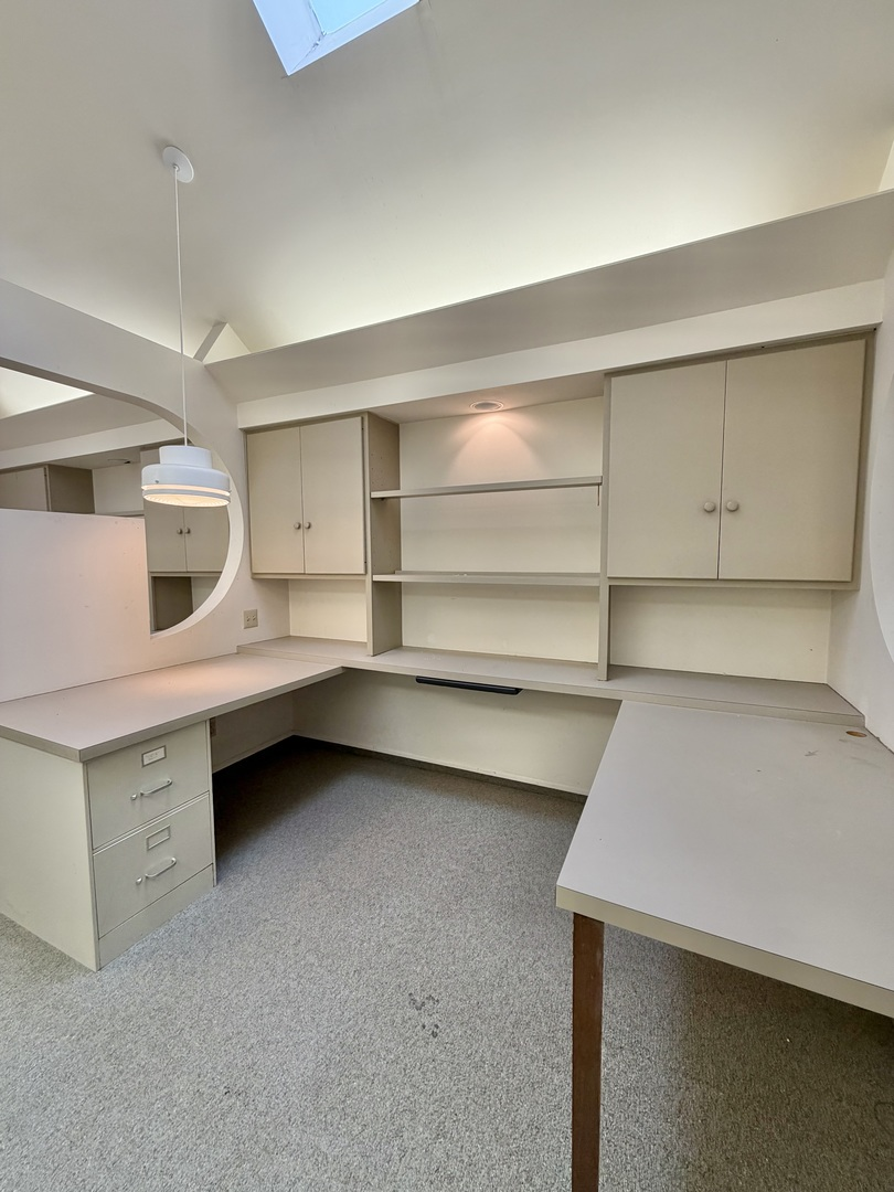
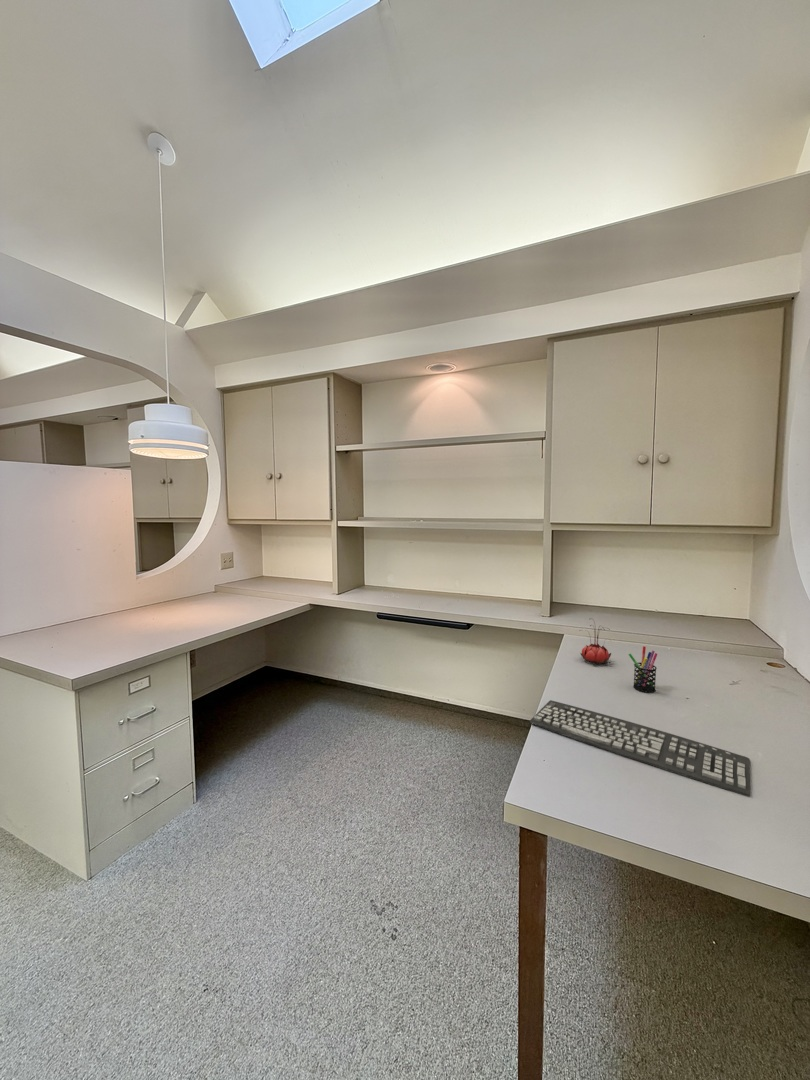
+ keyboard (630, 737)
+ flower (595, 641)
+ pen holder (642, 668)
